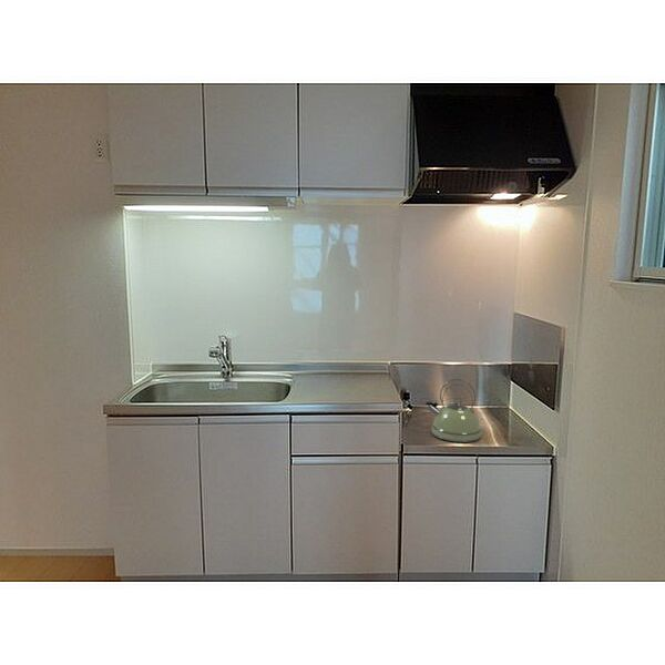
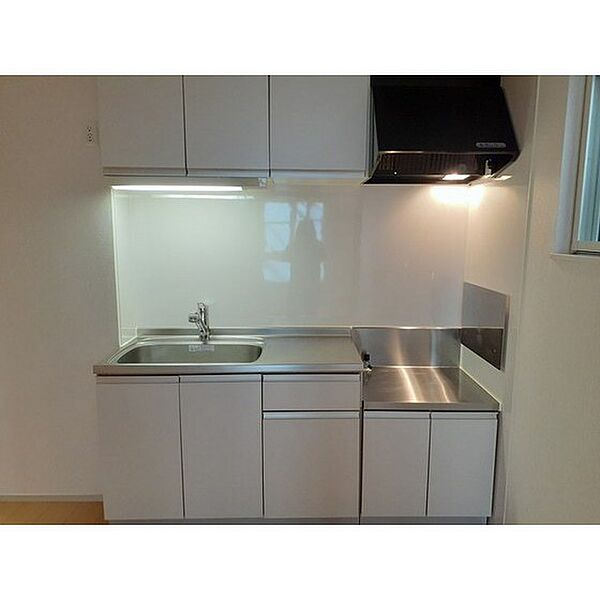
- kettle (453, 406)
